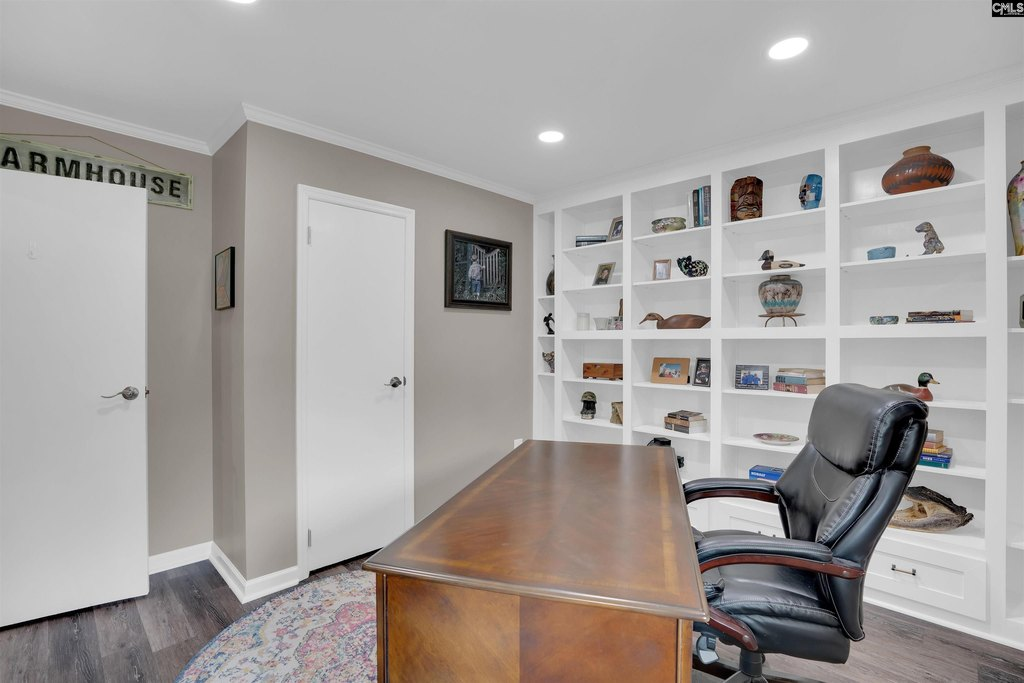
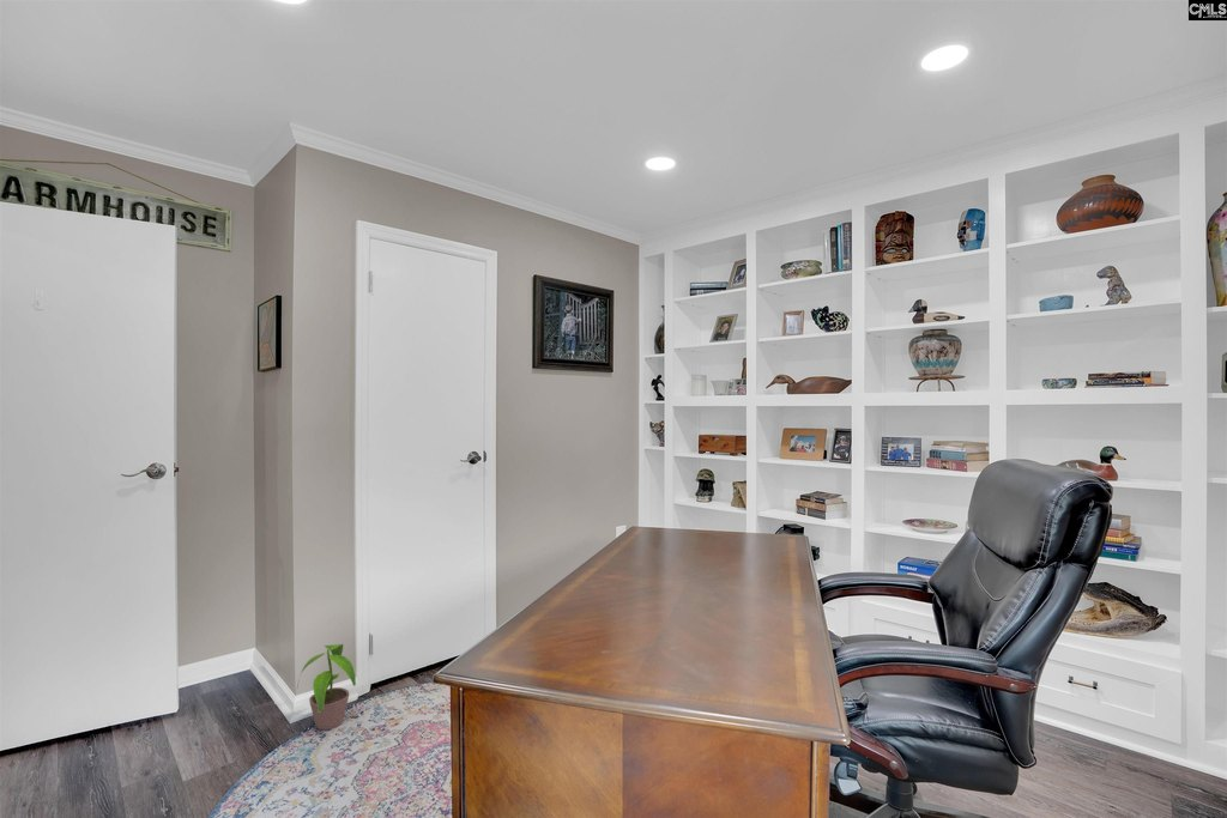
+ potted plant (328, 685)
